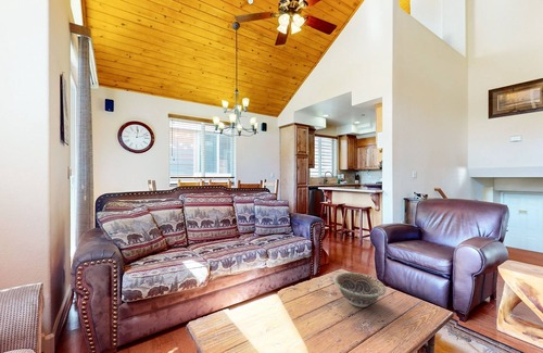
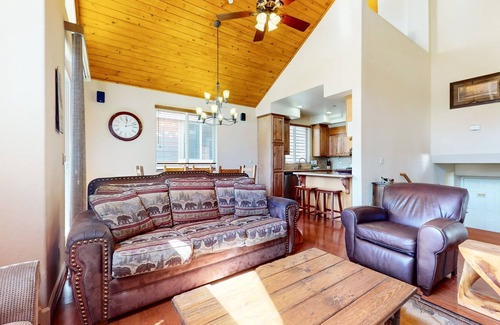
- decorative bowl (358, 291)
